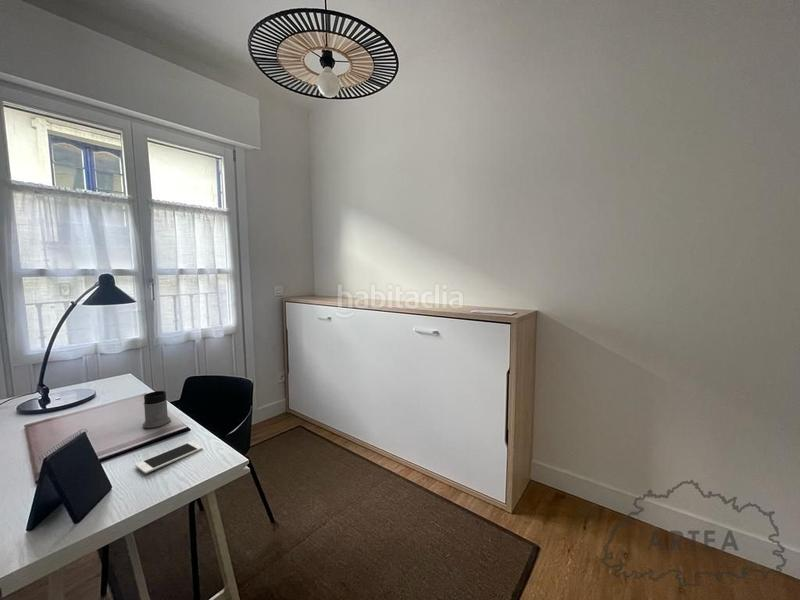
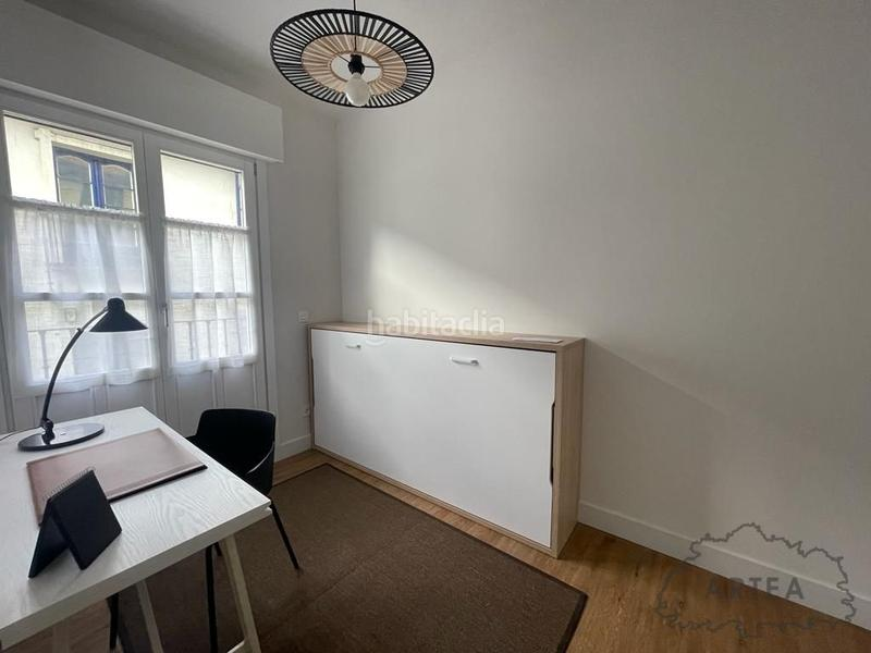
- cell phone (170, 456)
- mug (153, 407)
